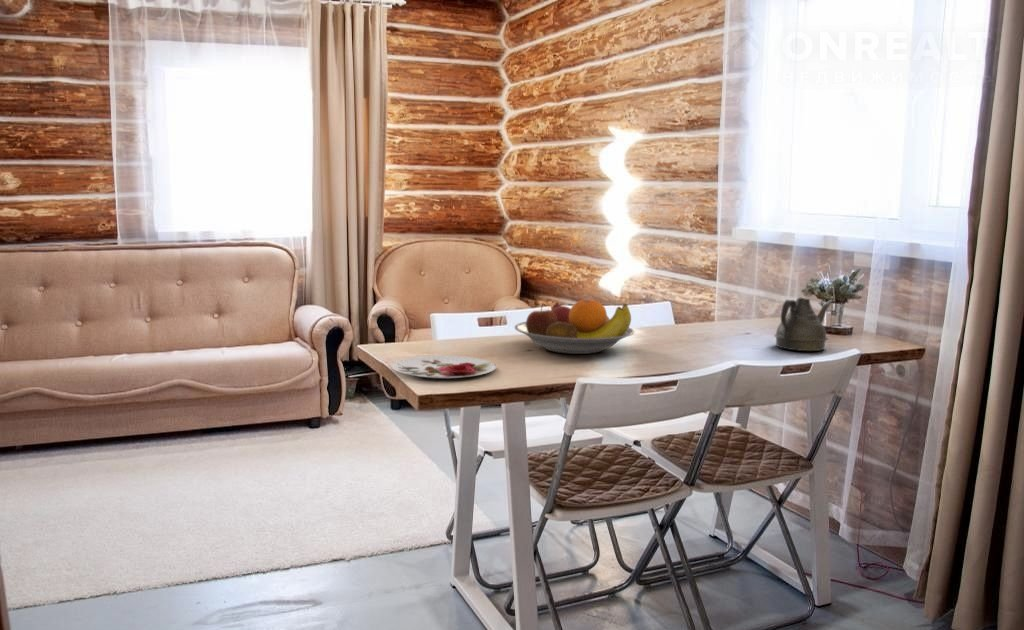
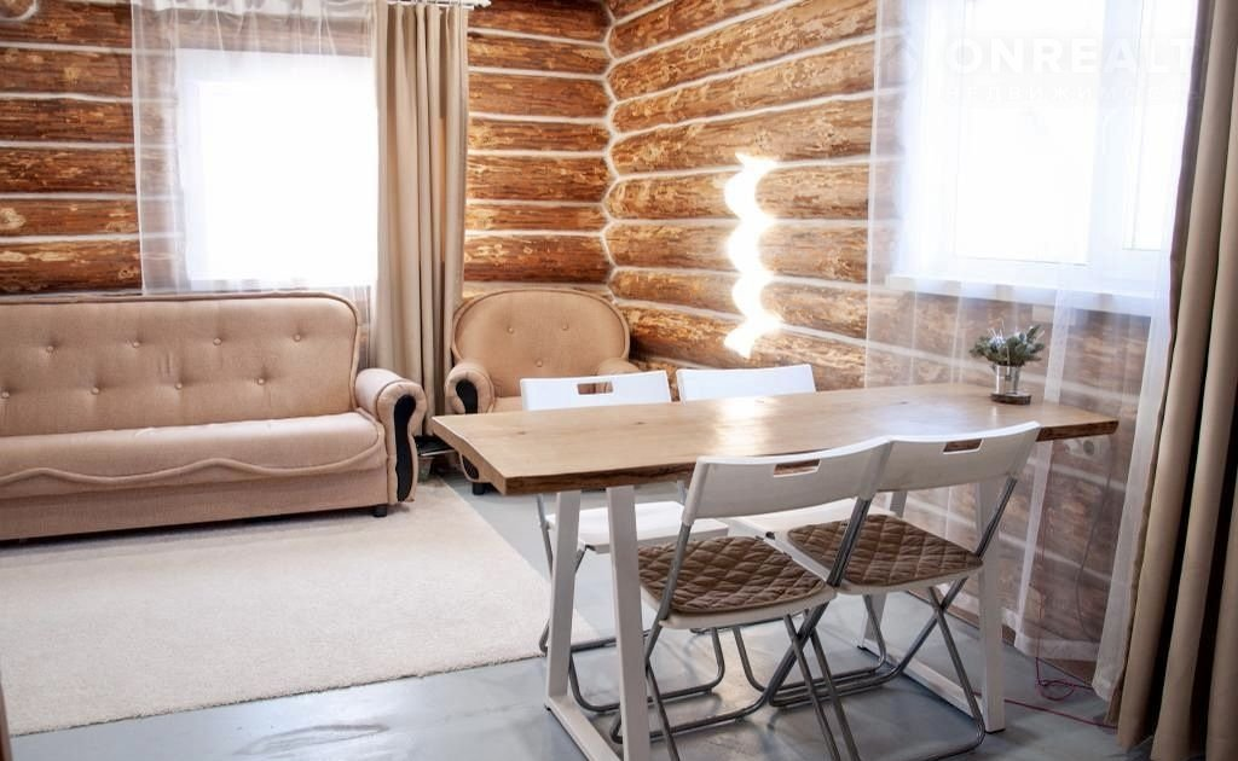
- plate (443, 365)
- fruit bowl (574, 323)
- teapot (808, 322)
